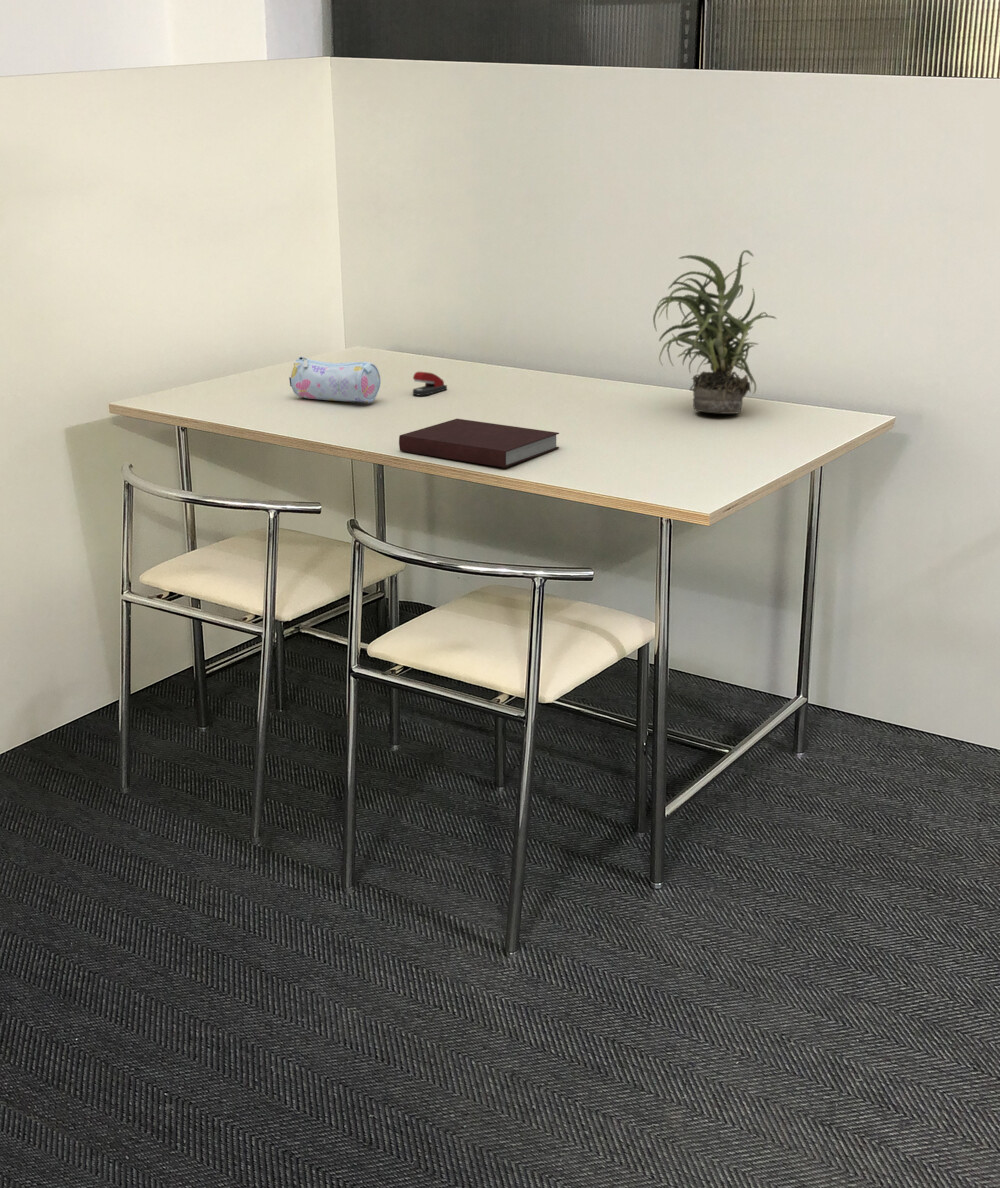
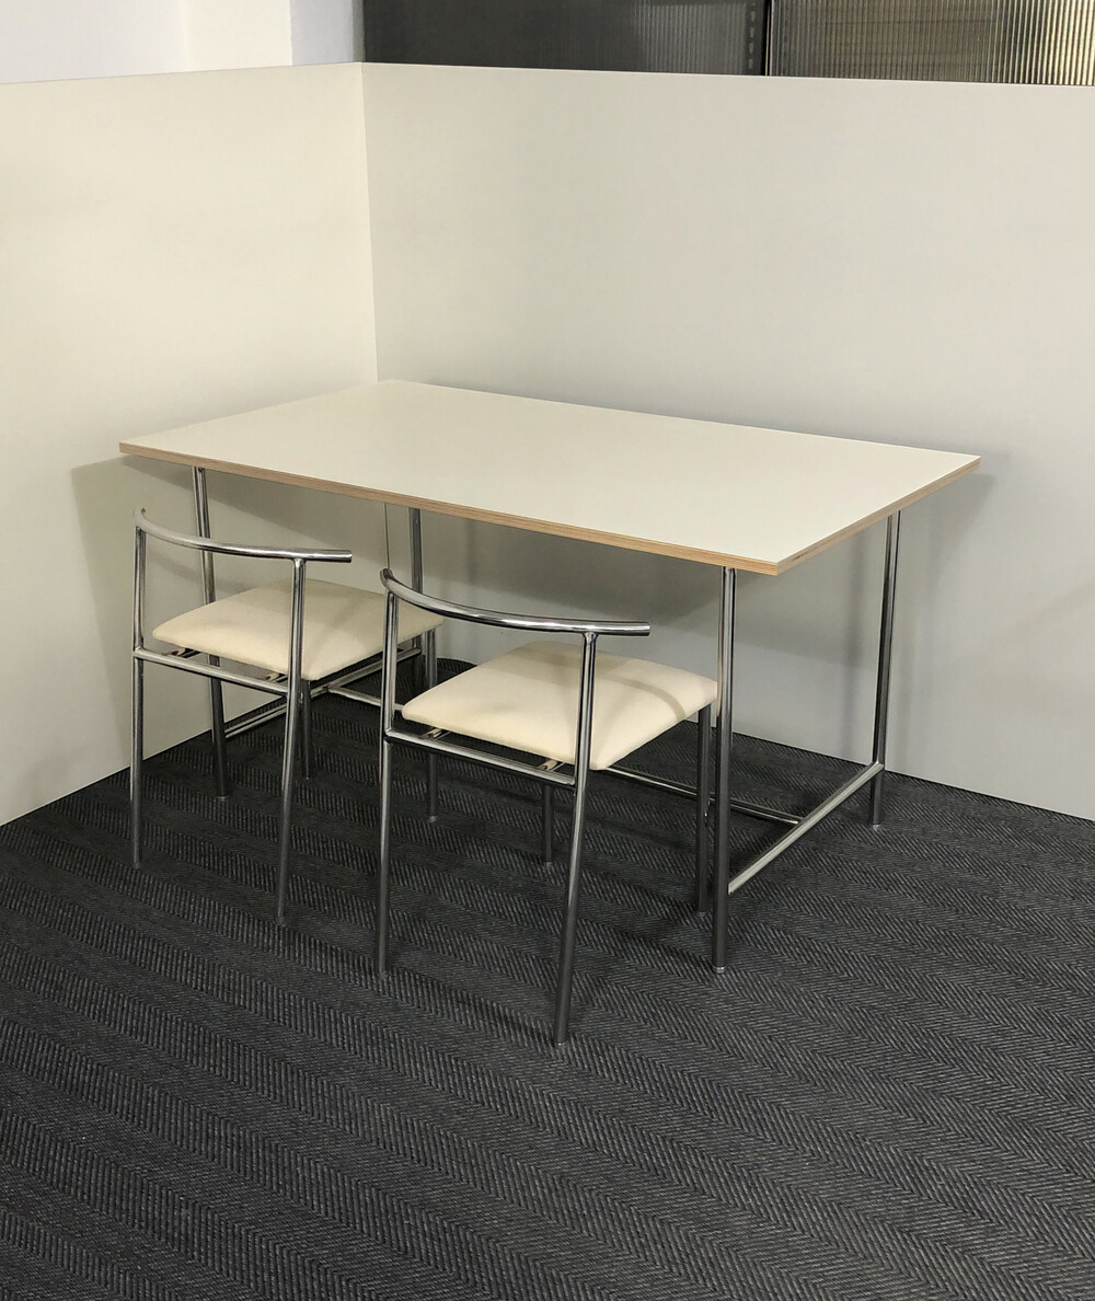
- notebook (479, 441)
- potted plant (709, 331)
- stapler (428, 381)
- pencil case (335, 379)
